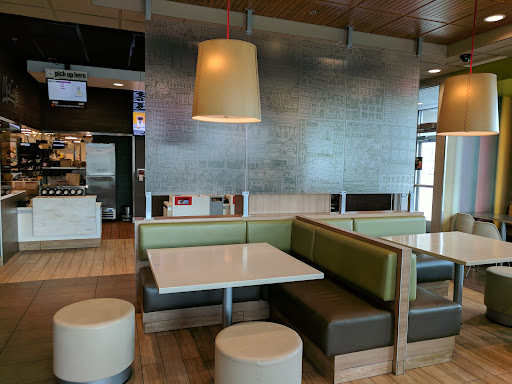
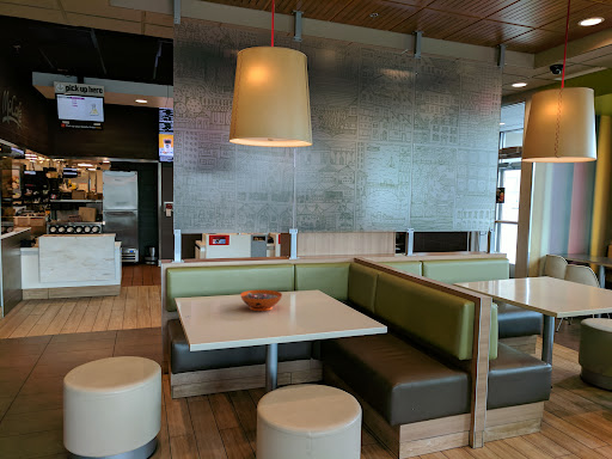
+ decorative bowl (261, 300)
